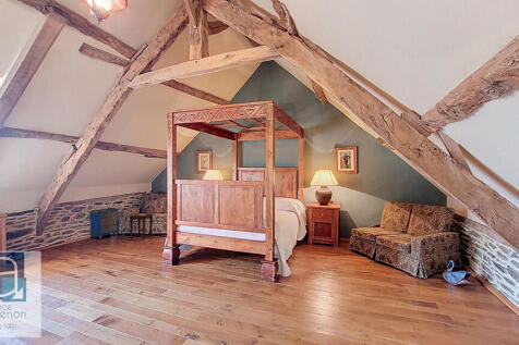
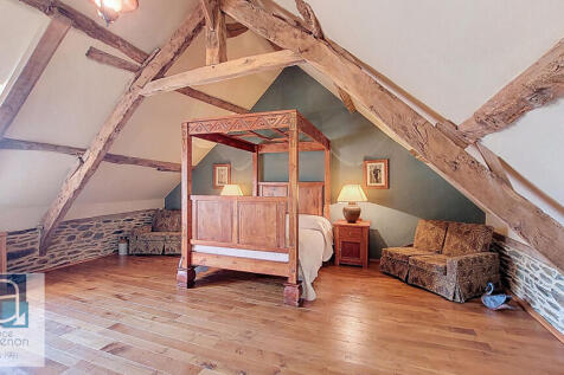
- side table (140, 225)
- cabinet (102, 223)
